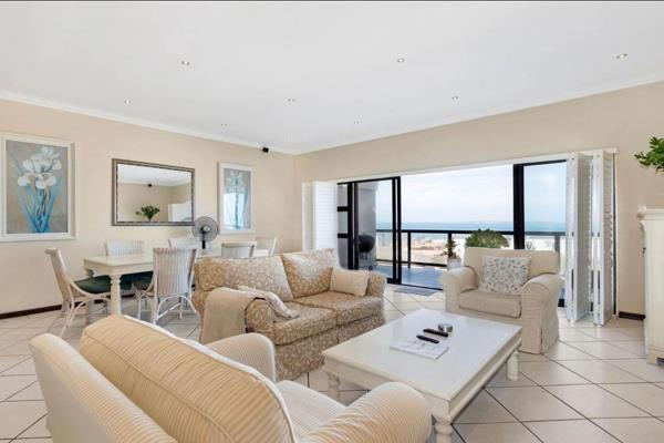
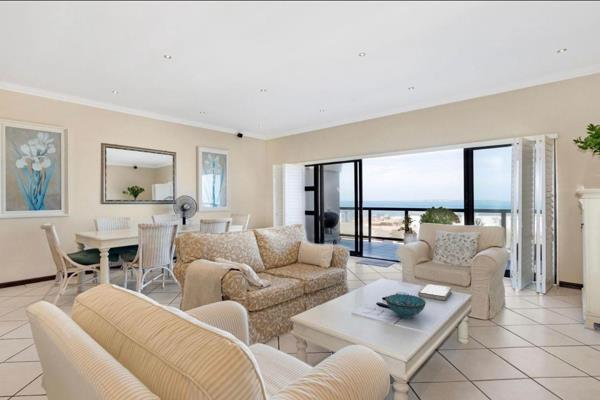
+ decorative bowl (405, 307)
+ book (435, 291)
